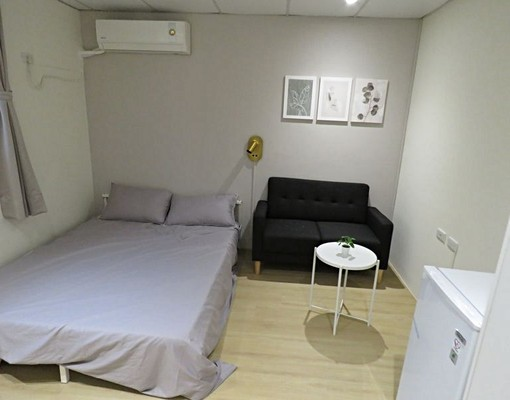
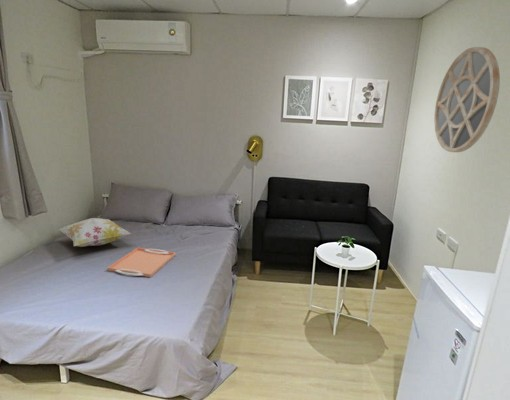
+ serving tray (143, 261)
+ decorative pillow (94, 231)
+ home mirror (462, 102)
